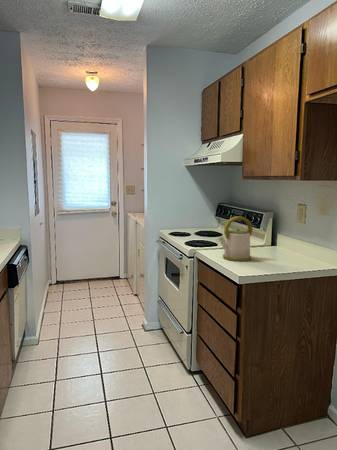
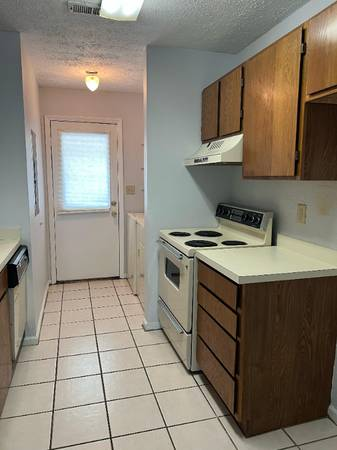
- kettle (235, 237)
